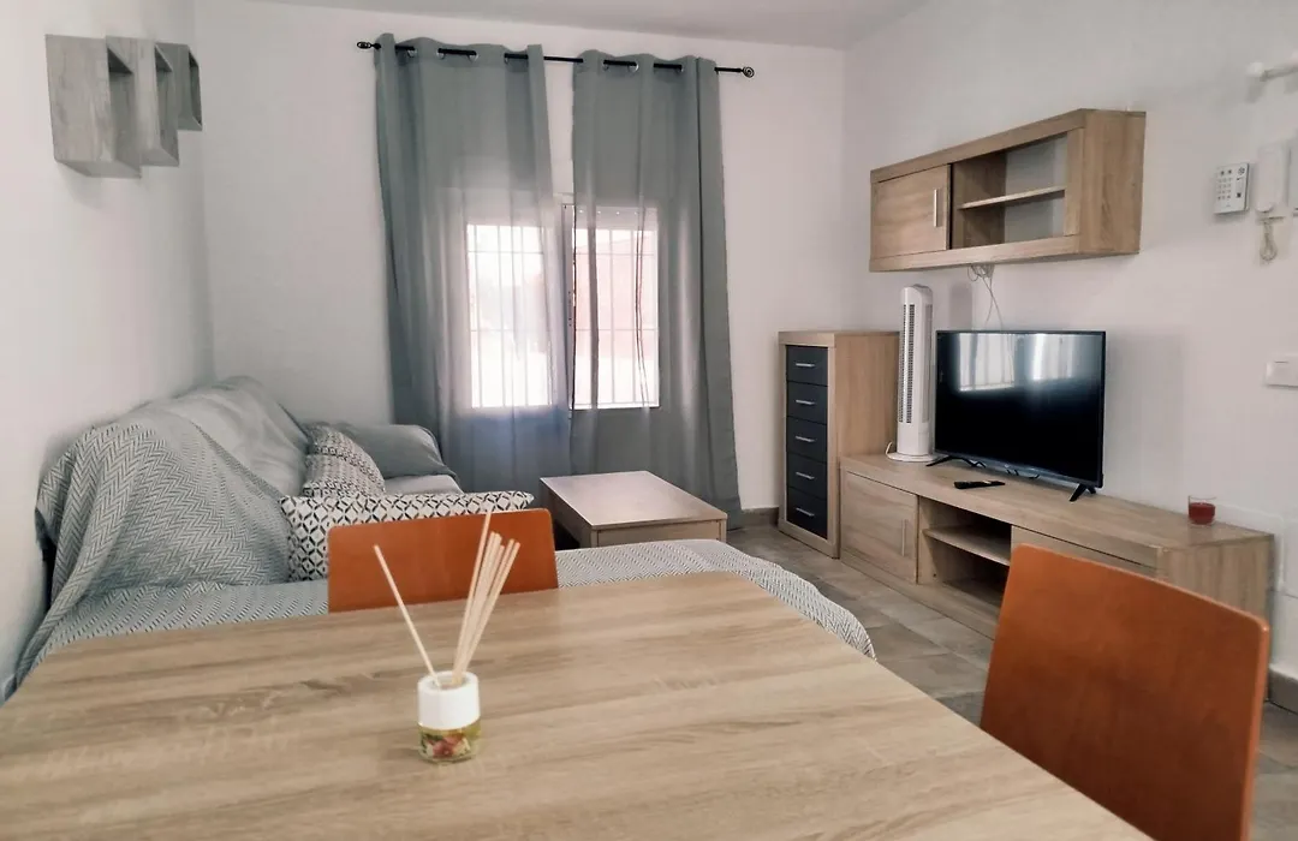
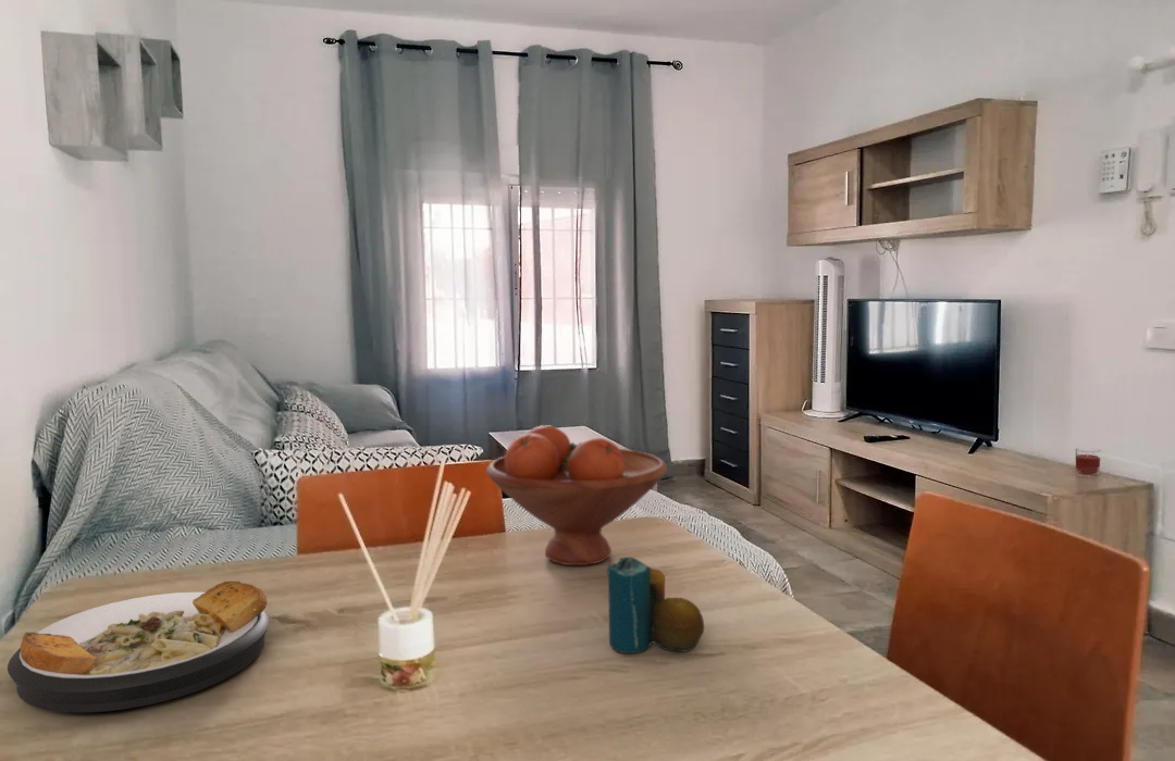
+ fruit bowl (577, 491)
+ plate (146, 635)
+ candle (656, 596)
